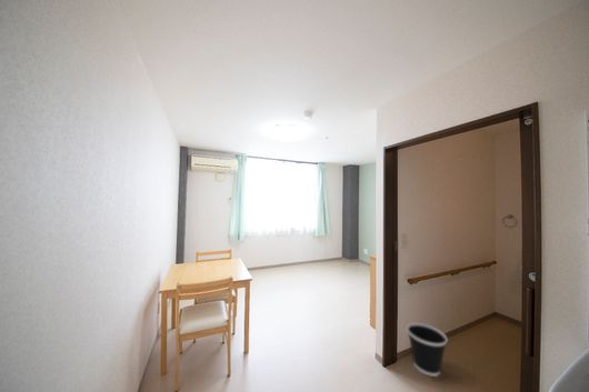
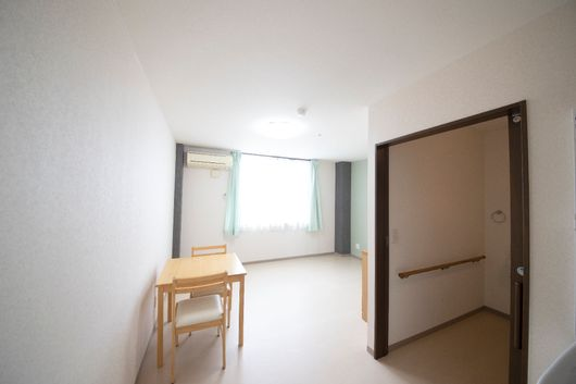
- wastebasket (426, 349)
